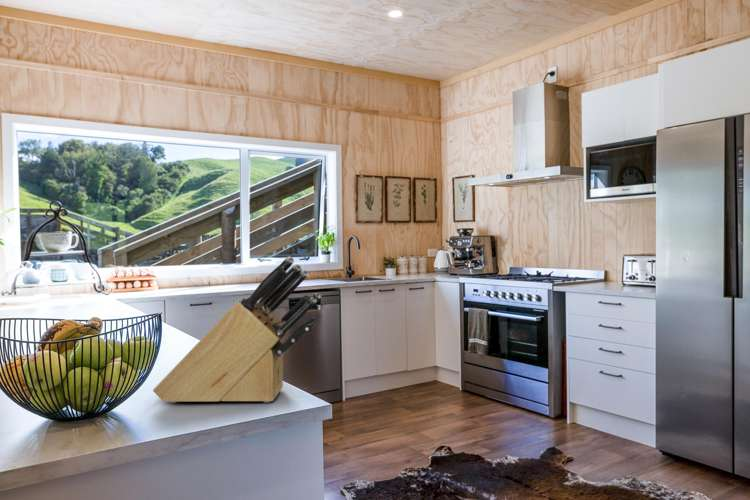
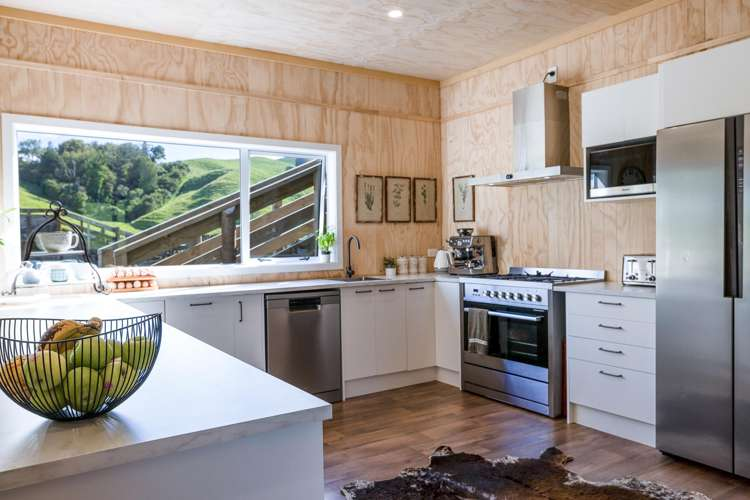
- knife block (240, 327)
